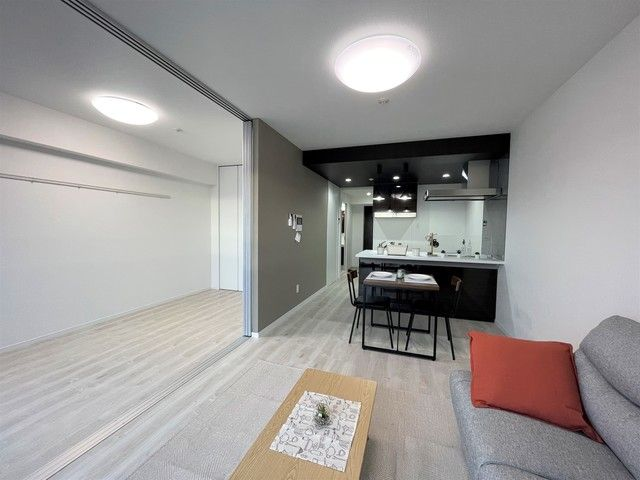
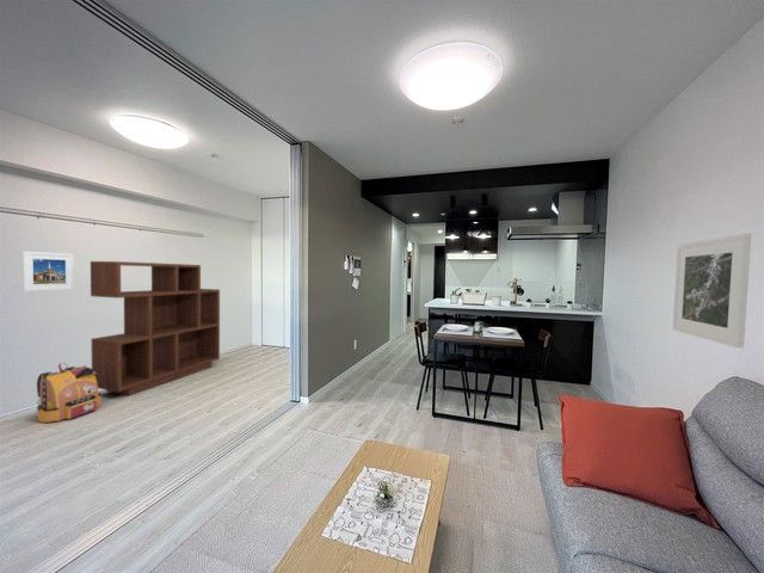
+ bookcase (165, 321)
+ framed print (49, 271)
+ backpack (68, 388)
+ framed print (706, 289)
